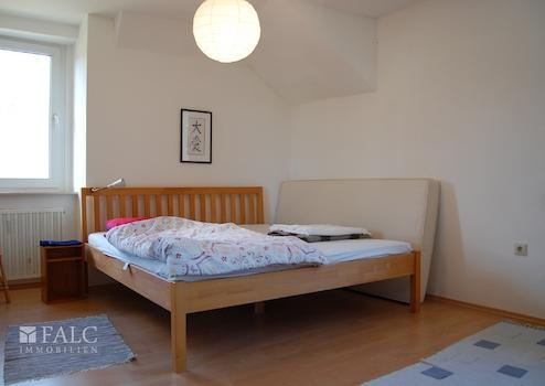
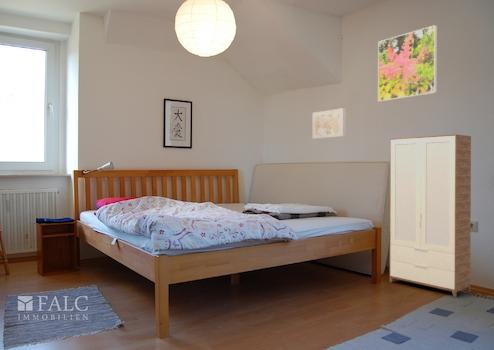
+ cabinet (428, 212)
+ wall art (328, 124)
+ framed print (405, 65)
